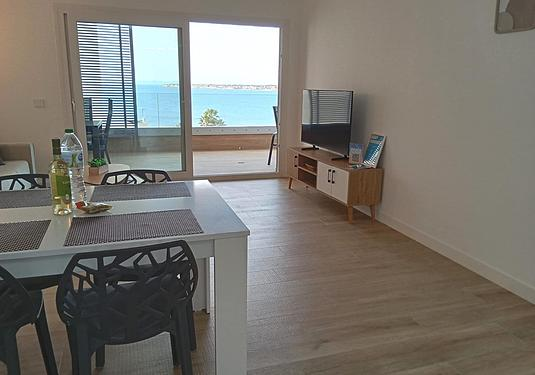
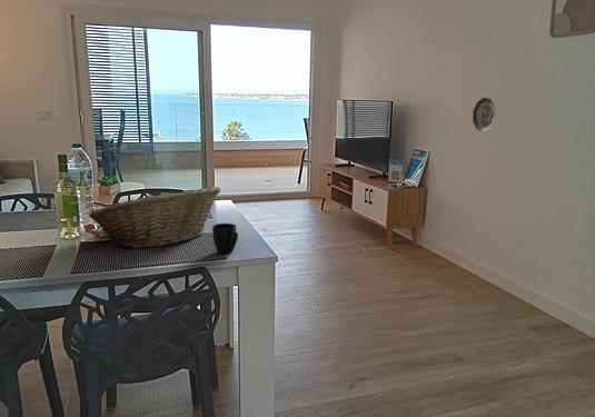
+ fruit basket (159, 211)
+ mug (227, 239)
+ decorative plate (485, 115)
